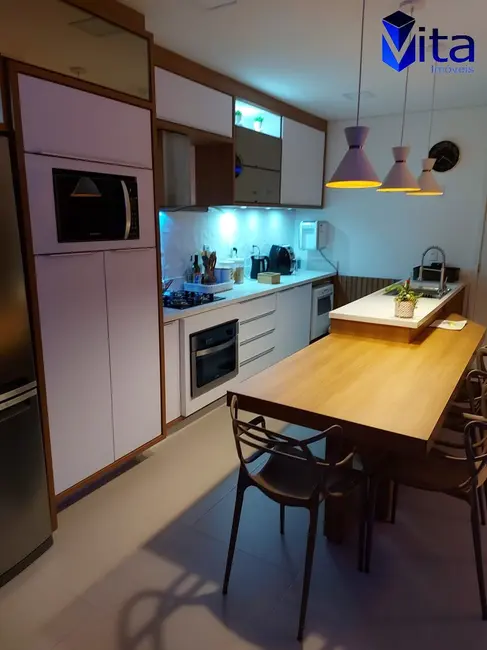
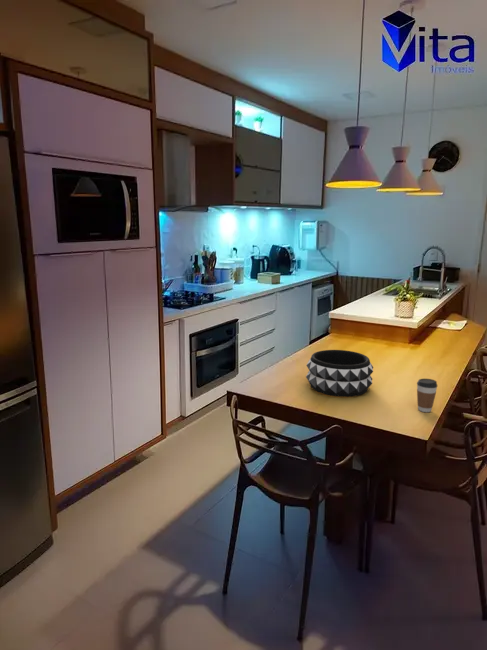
+ coffee cup (426, 395)
+ decorative bowl (339, 372)
